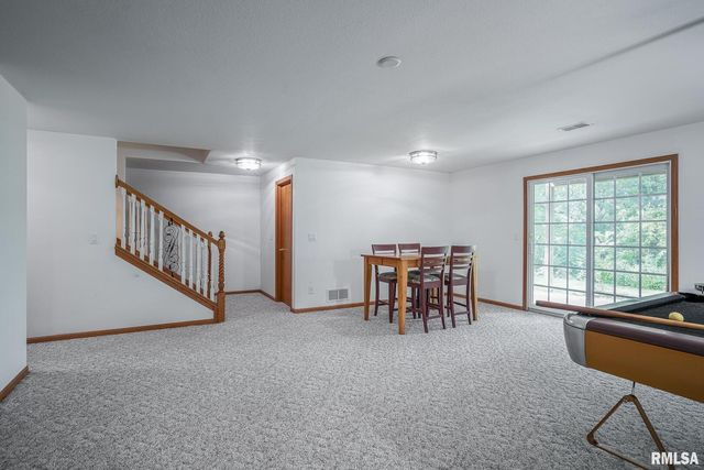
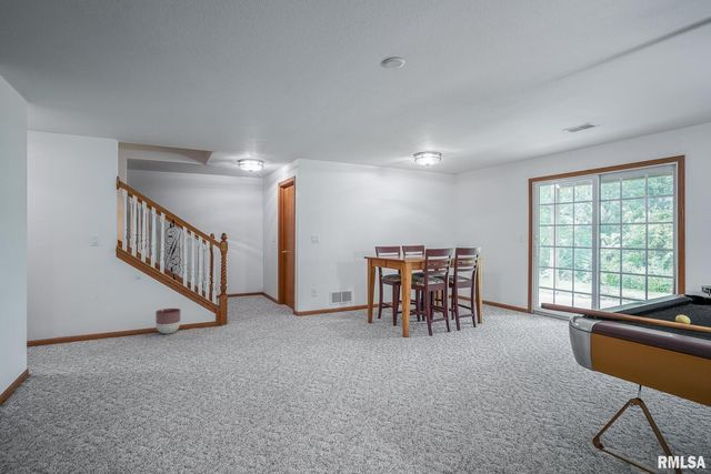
+ planter (168, 321)
